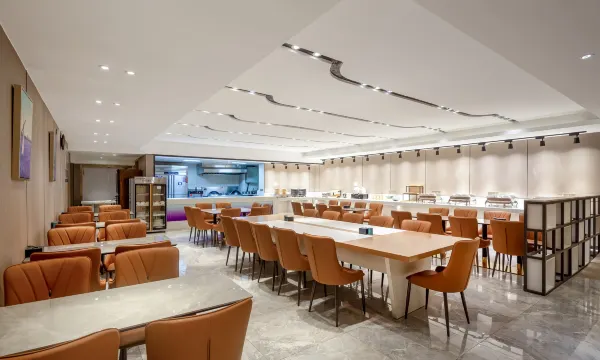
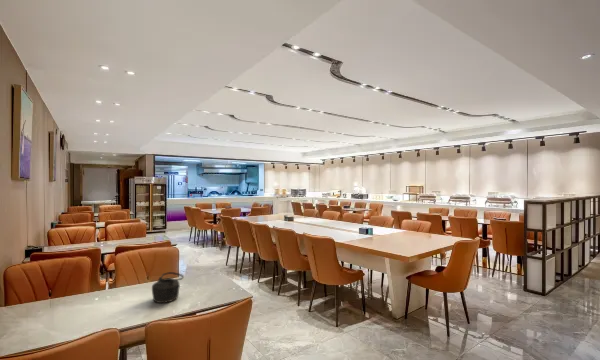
+ teapot (168, 288)
